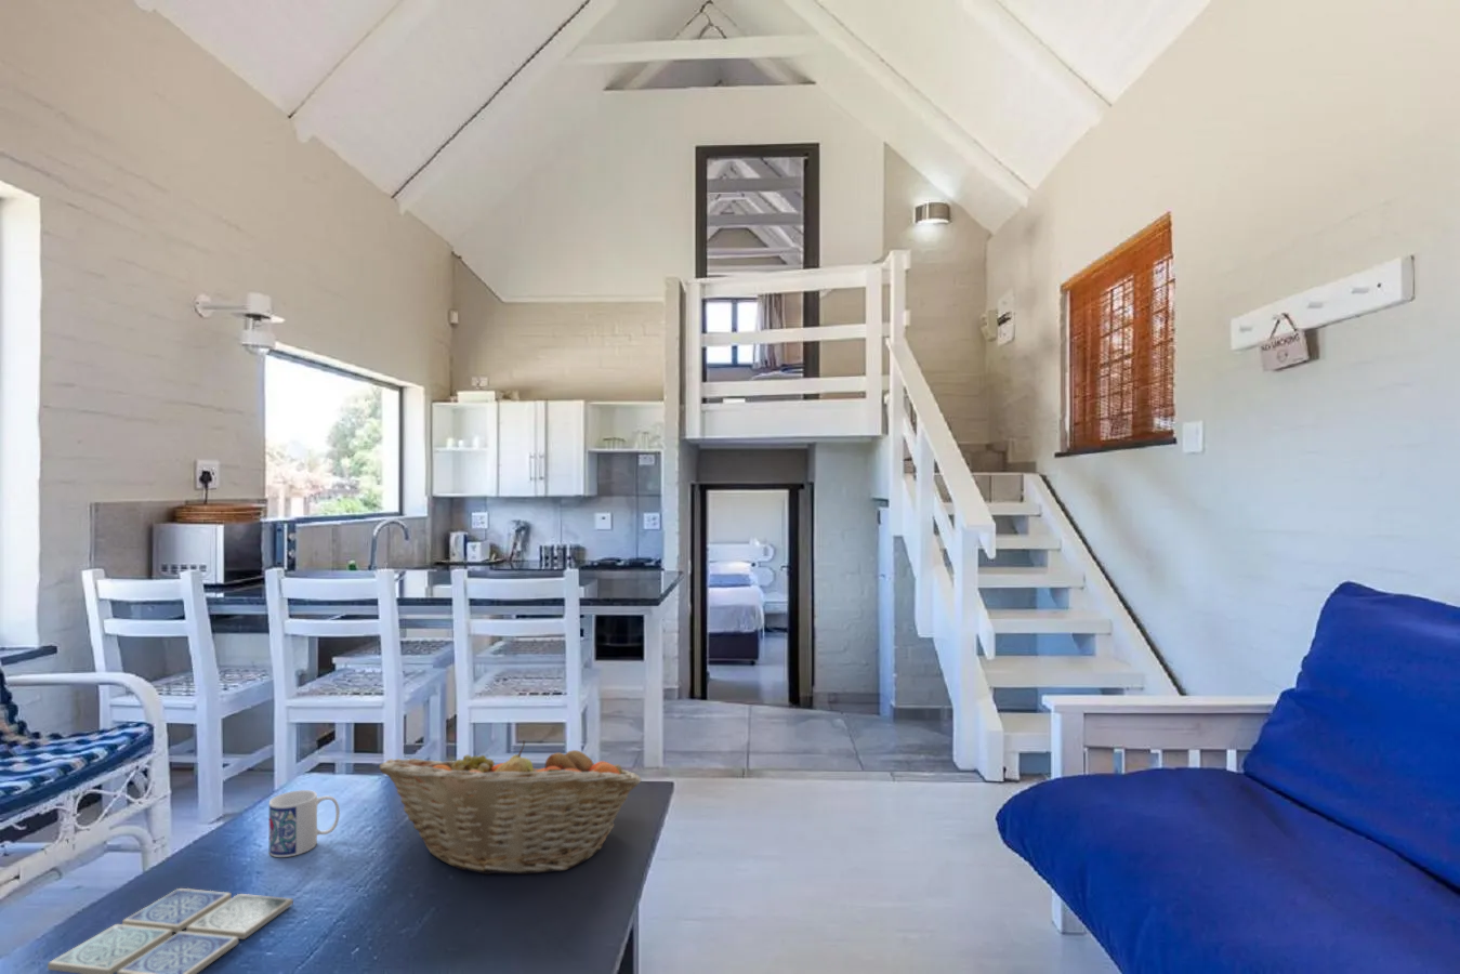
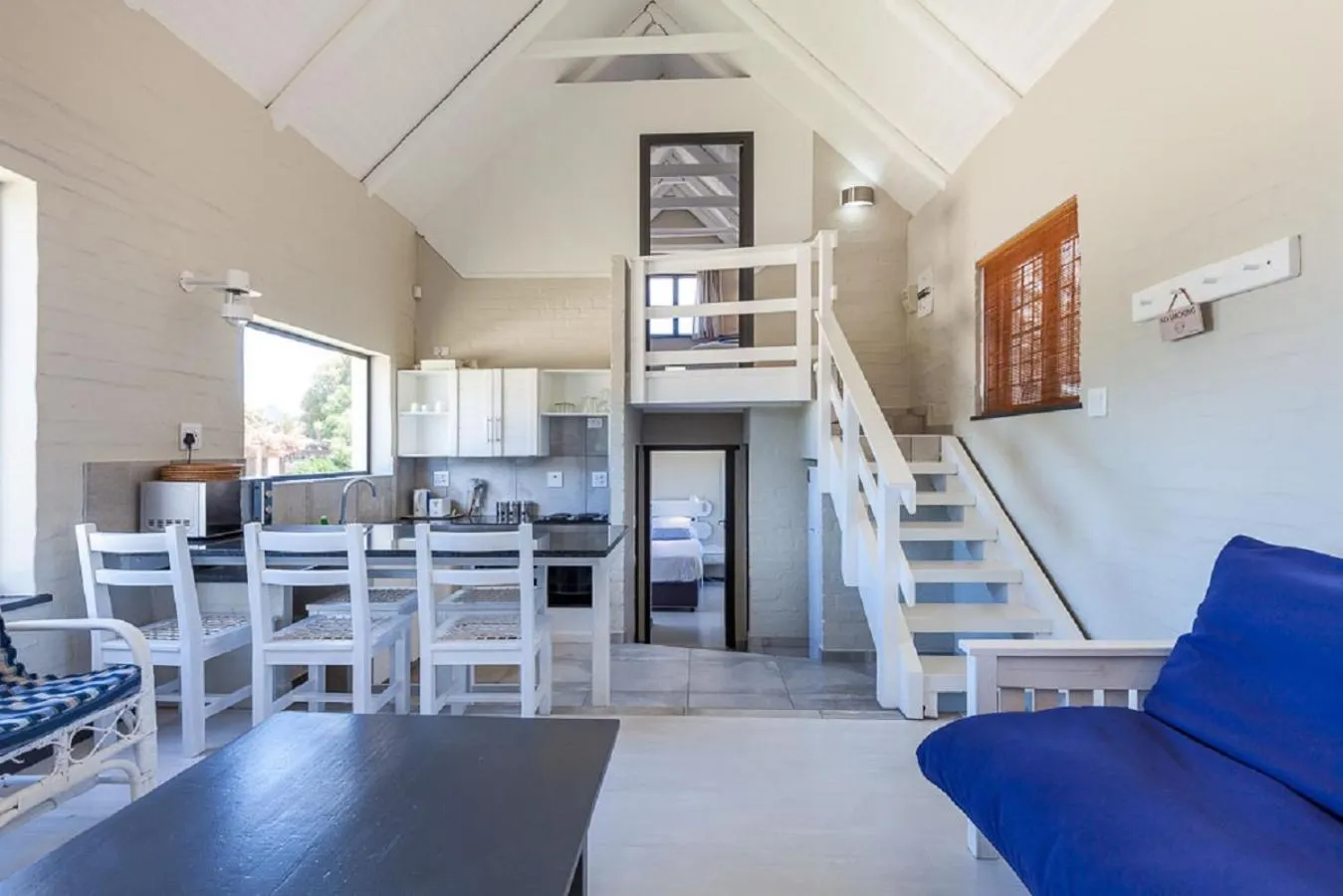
- drink coaster (178, 931)
- mug (304, 820)
- fruit basket (512, 791)
